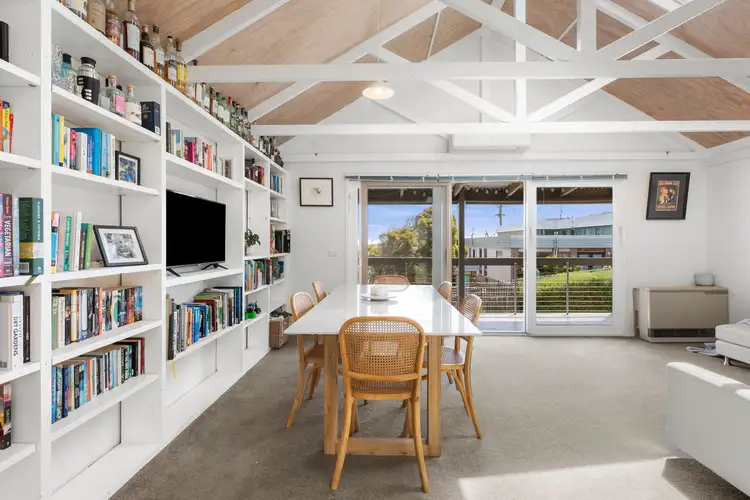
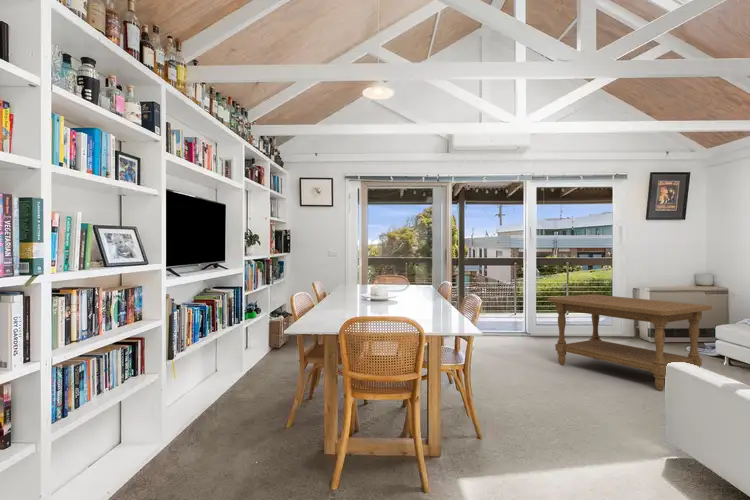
+ coffee table (621, 344)
